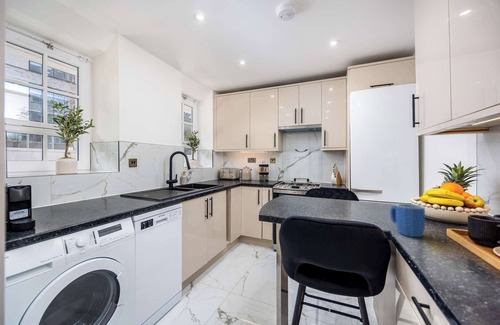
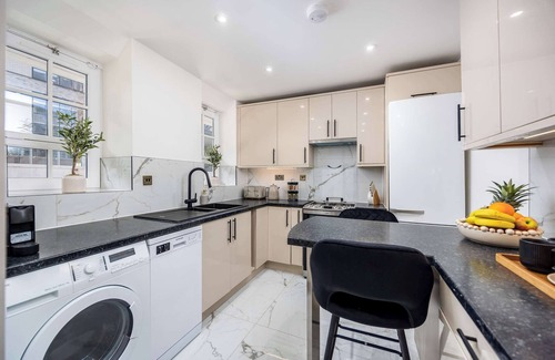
- mug (407, 219)
